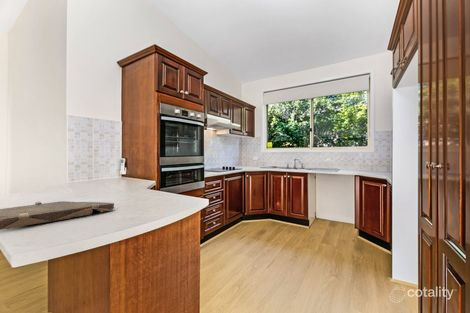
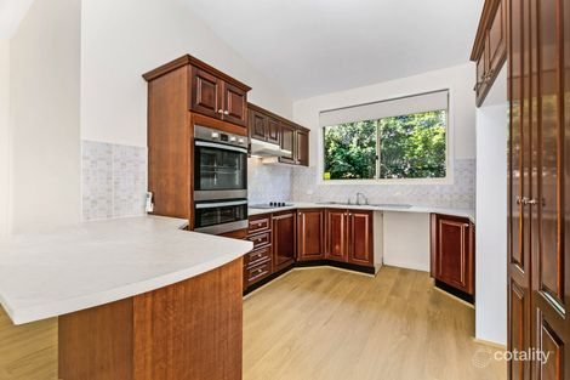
- cutting board (56, 207)
